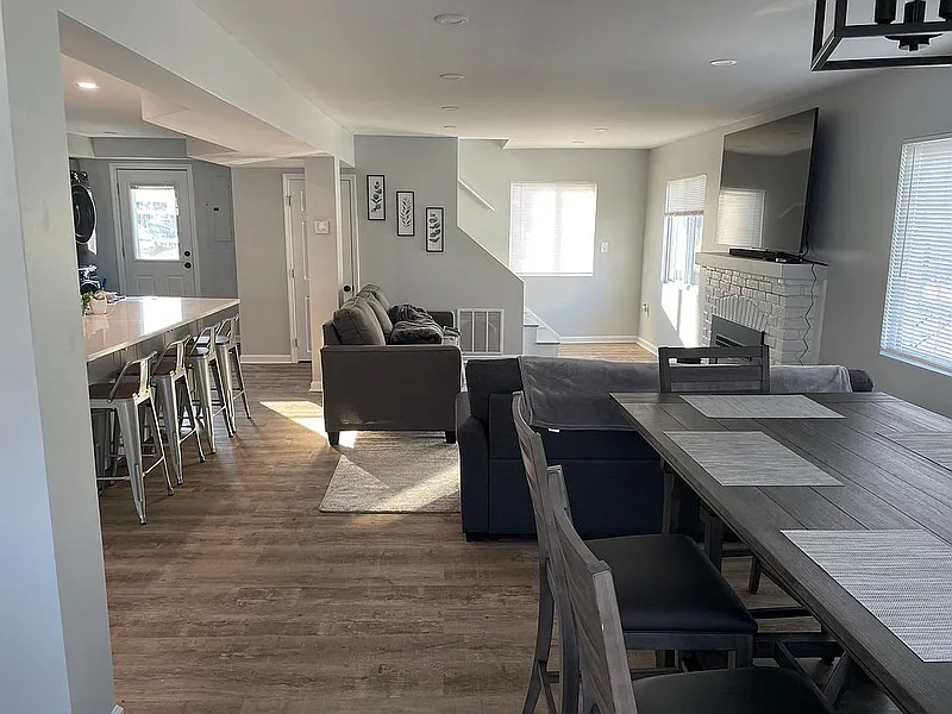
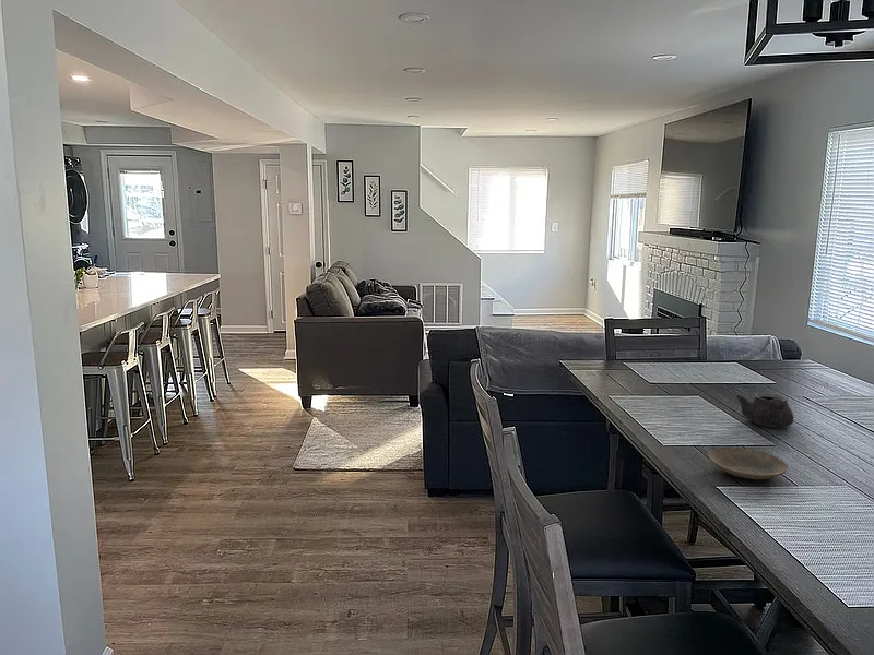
+ plate (746, 465)
+ teapot (768, 408)
